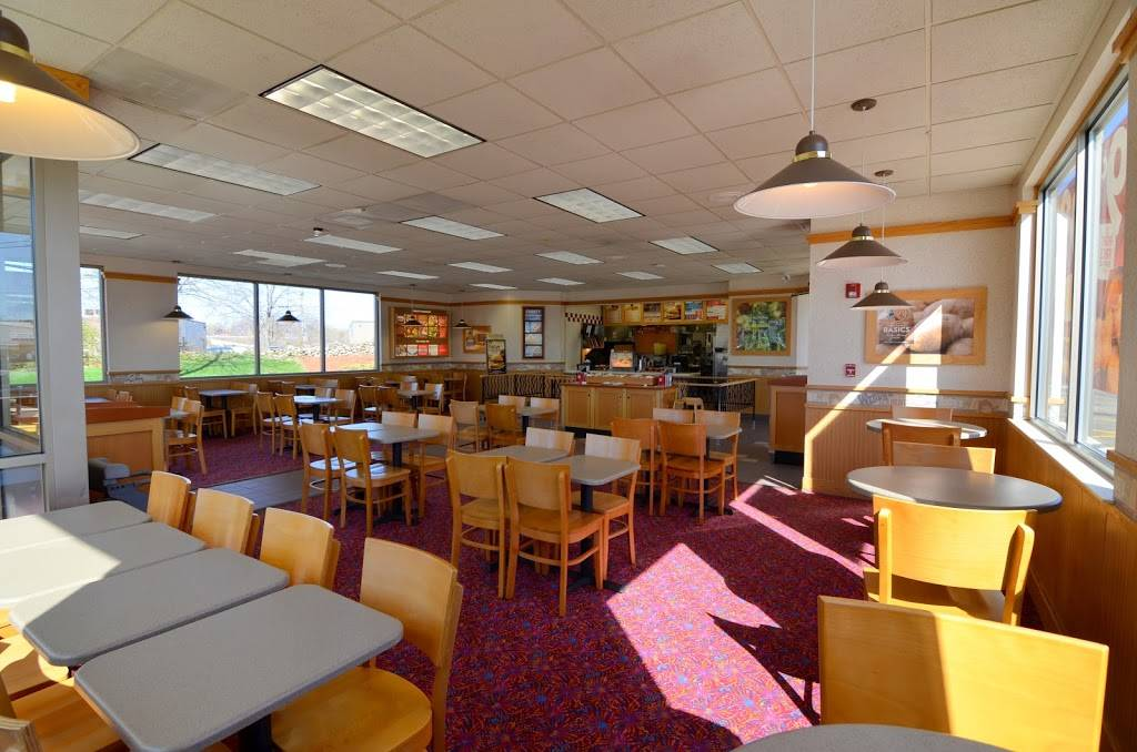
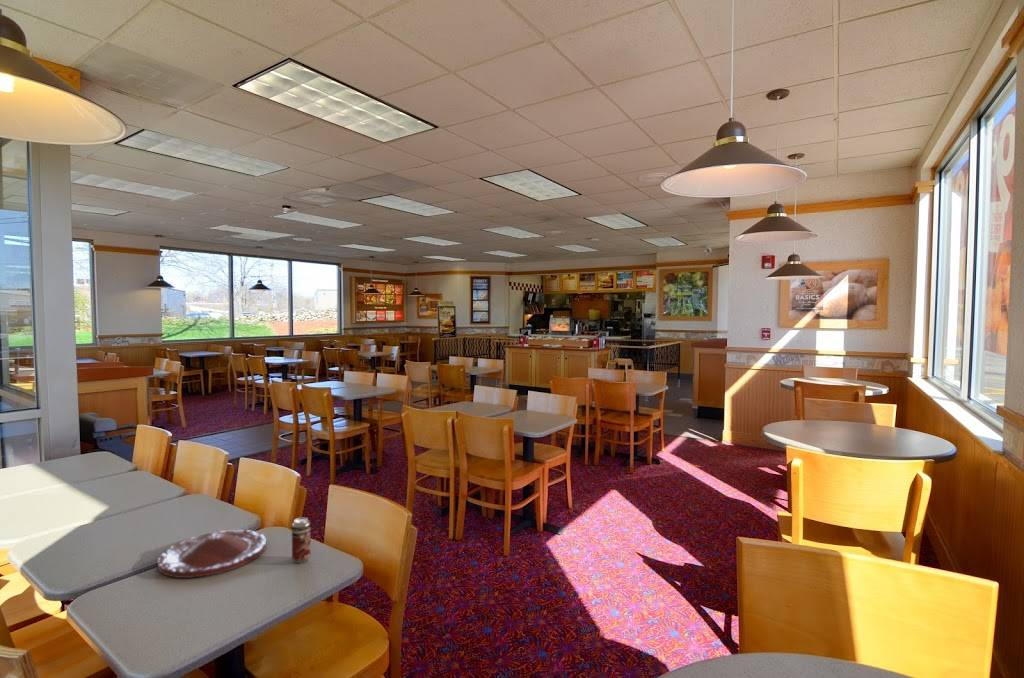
+ beverage can (301, 540)
+ plate (214, 545)
